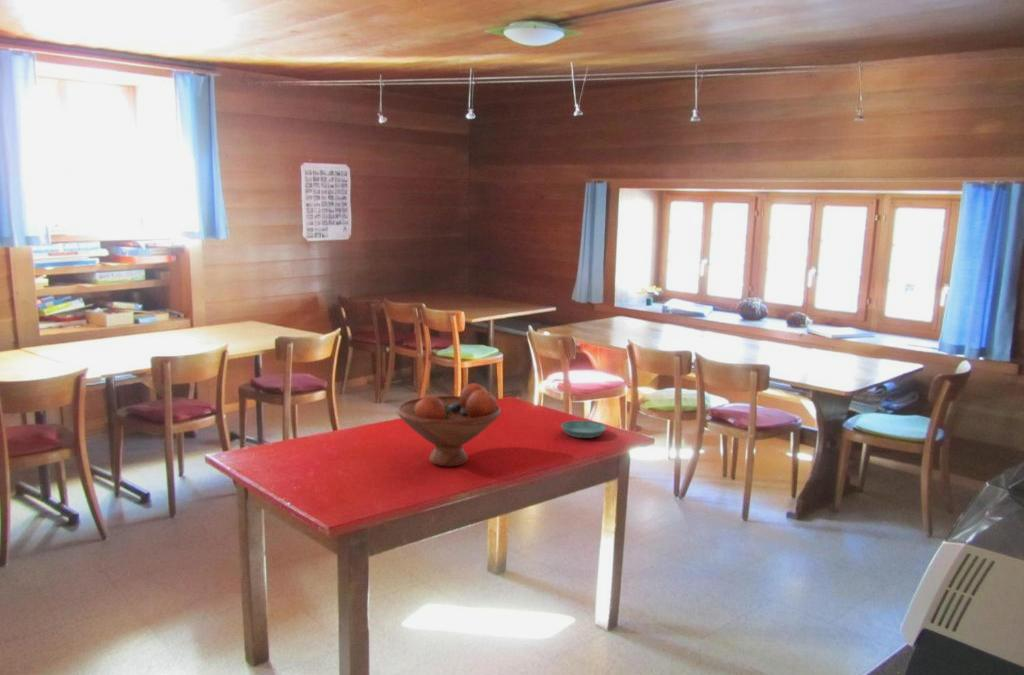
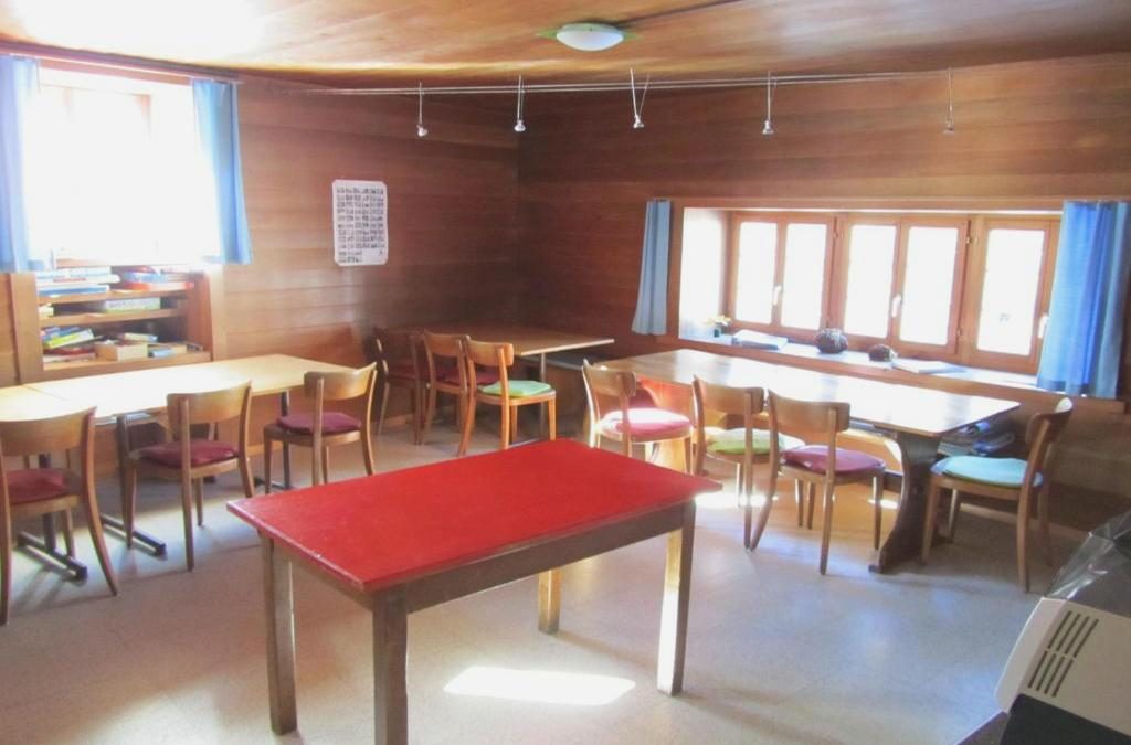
- fruit bowl (448, 424)
- saucer (583, 429)
